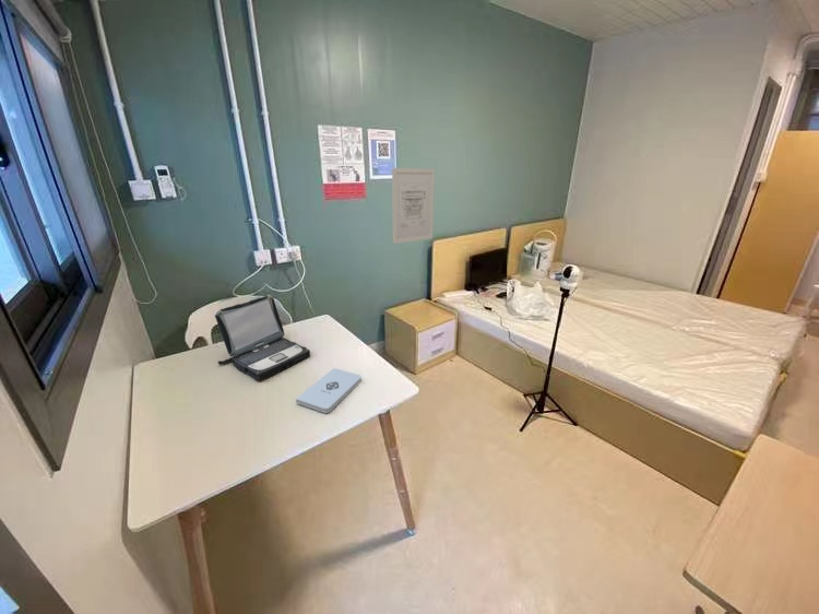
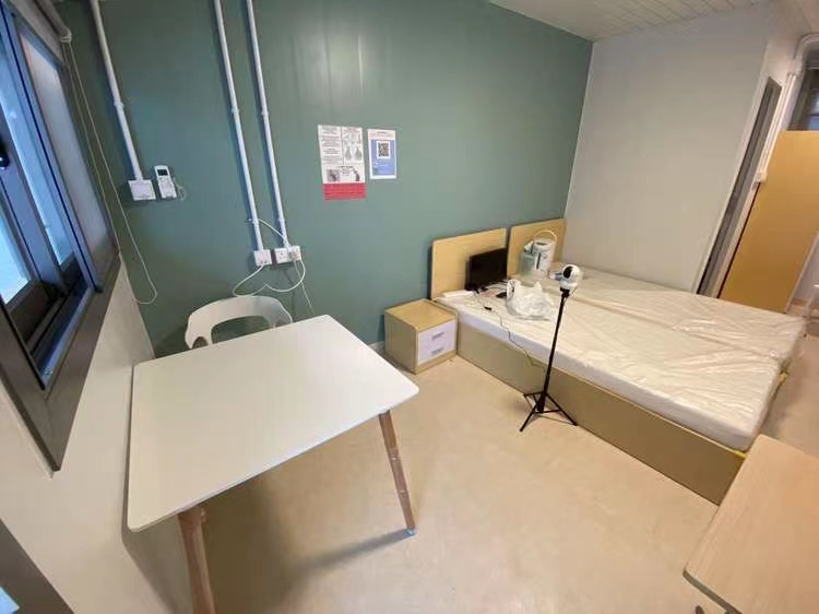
- wall art (414, 205)
- laptop (262, 333)
- notepad (331, 388)
